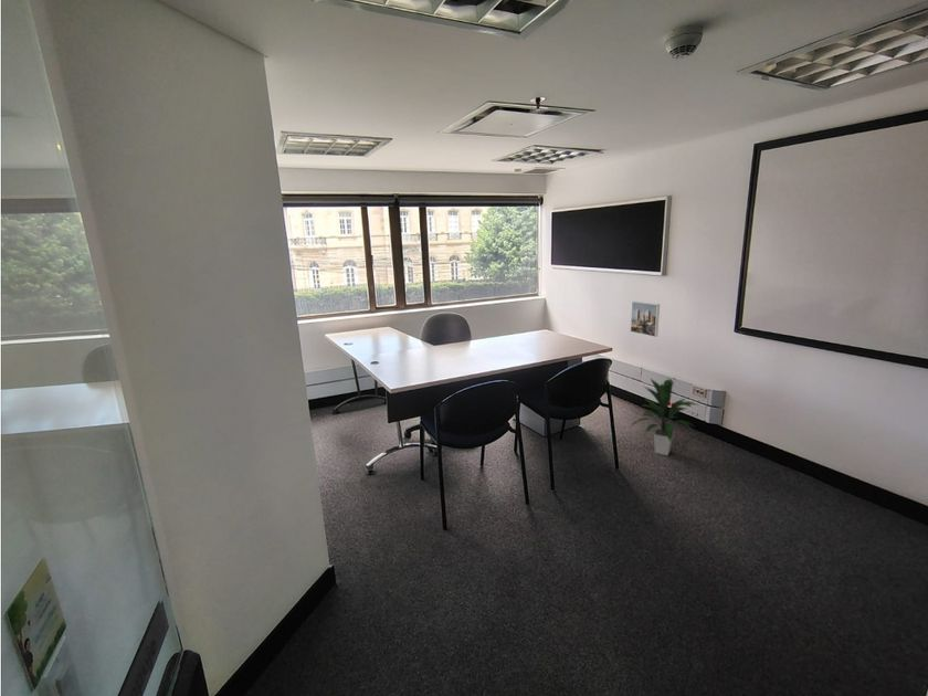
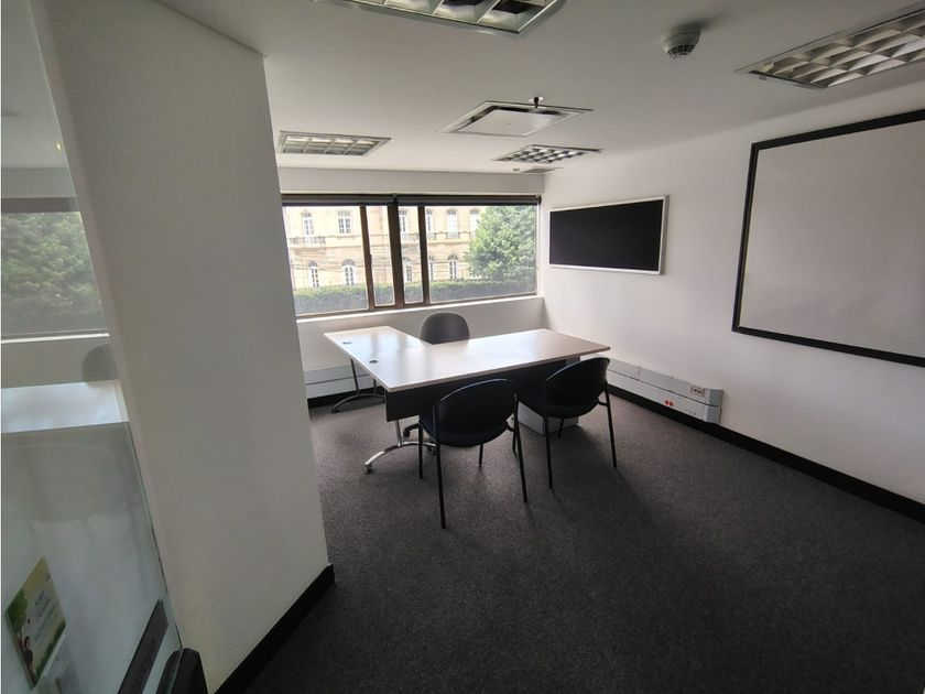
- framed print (644, 318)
- indoor plant (662, 414)
